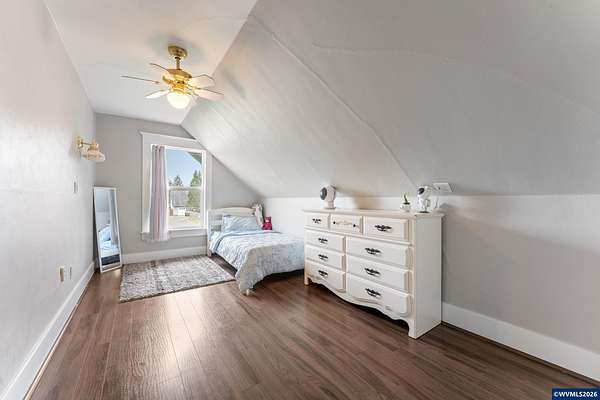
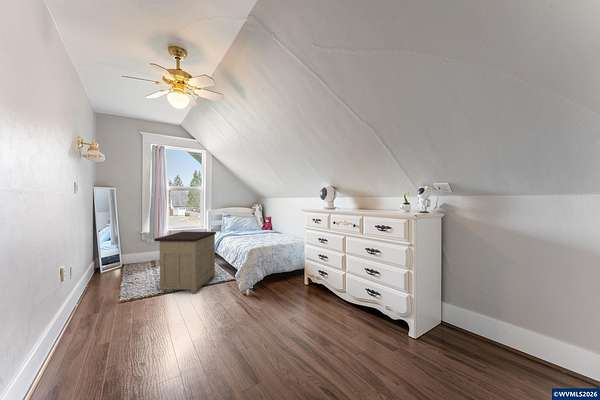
+ nightstand (188, 260)
